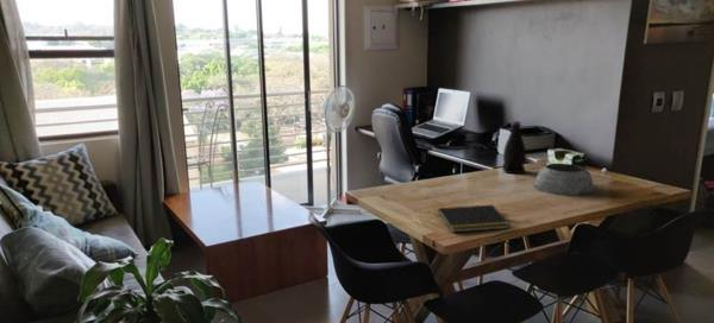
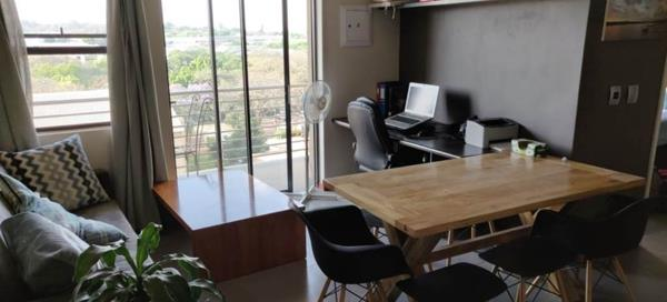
- plant pot (564, 177)
- notepad (472, 217)
- bottle (514, 146)
